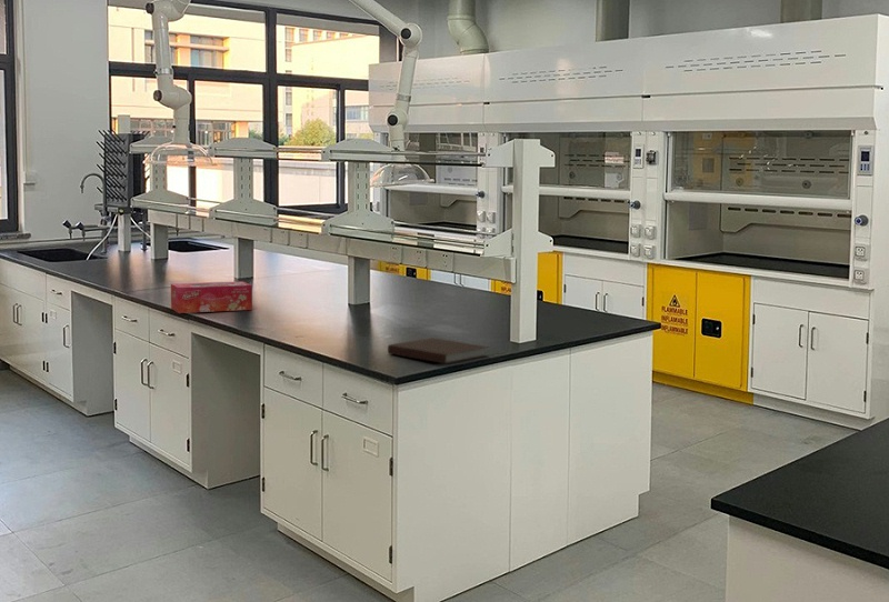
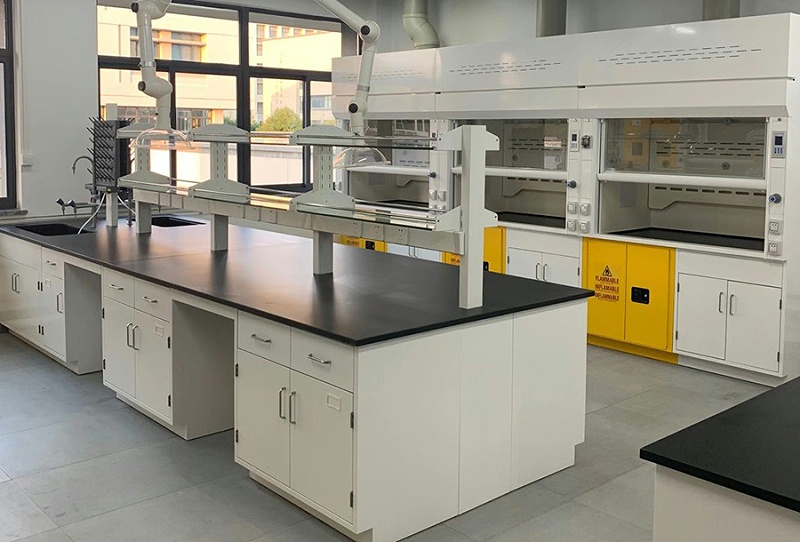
- notebook (438, 350)
- tissue box (211, 297)
